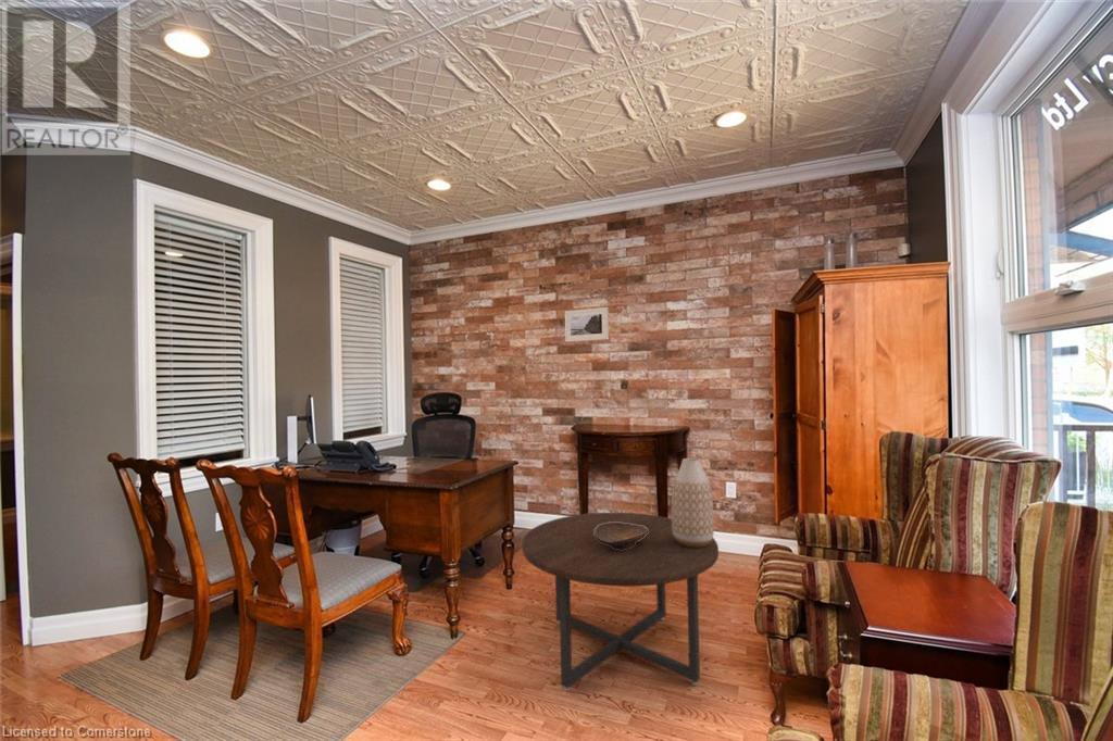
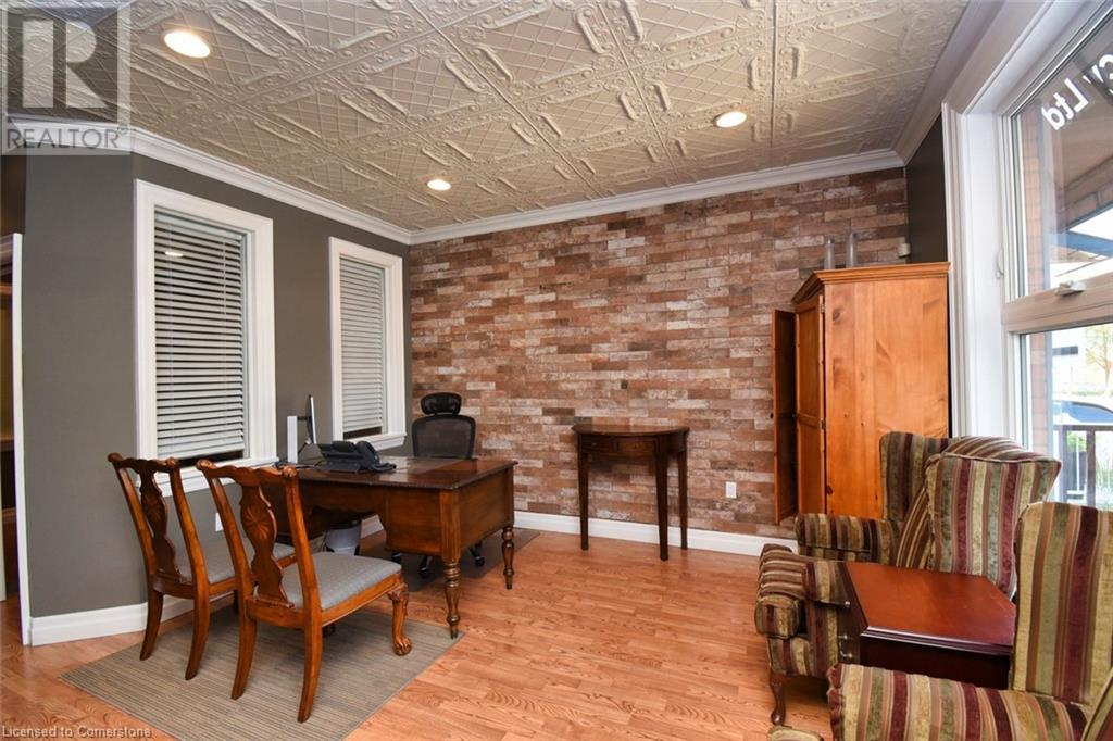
- decorative bowl (621, 536)
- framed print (586, 325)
- vase (691, 501)
- coffee table (618, 586)
